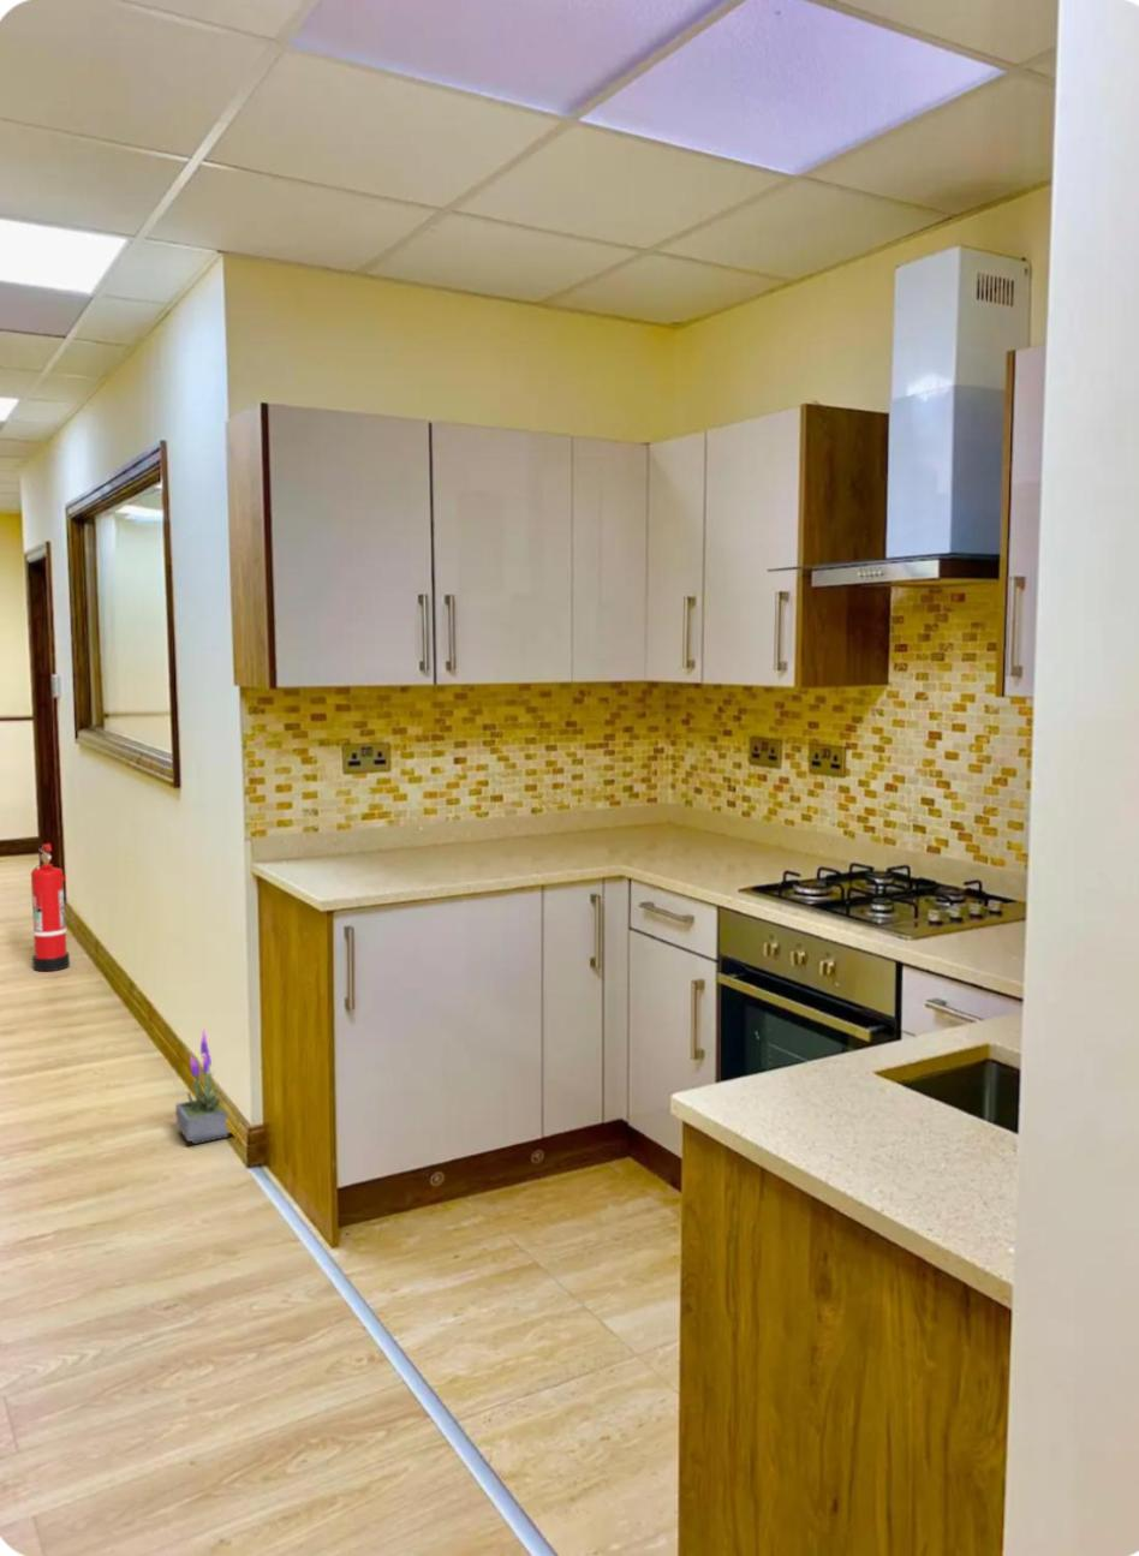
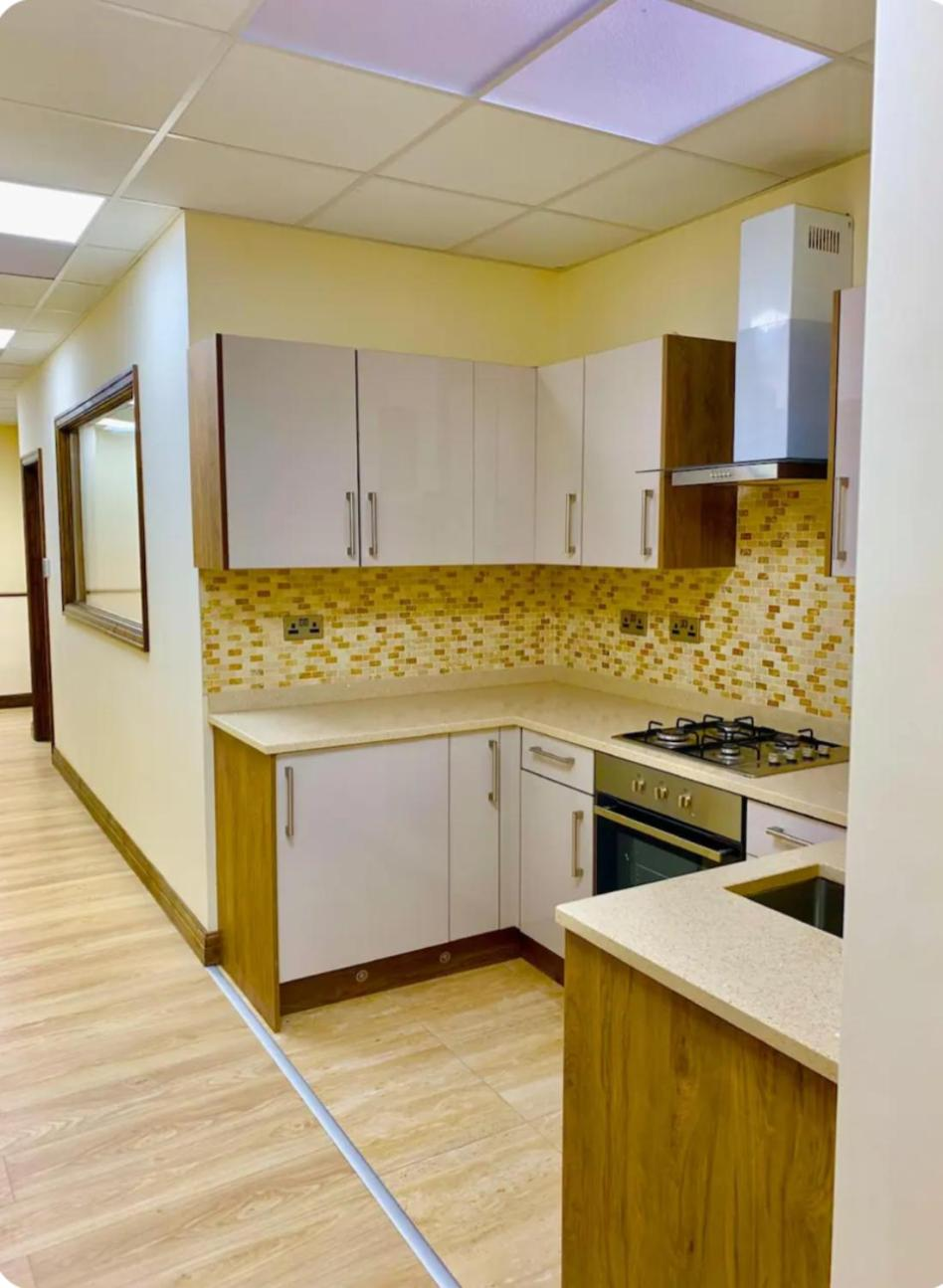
- fire extinguisher (48, 904)
- potted plant (204, 1080)
